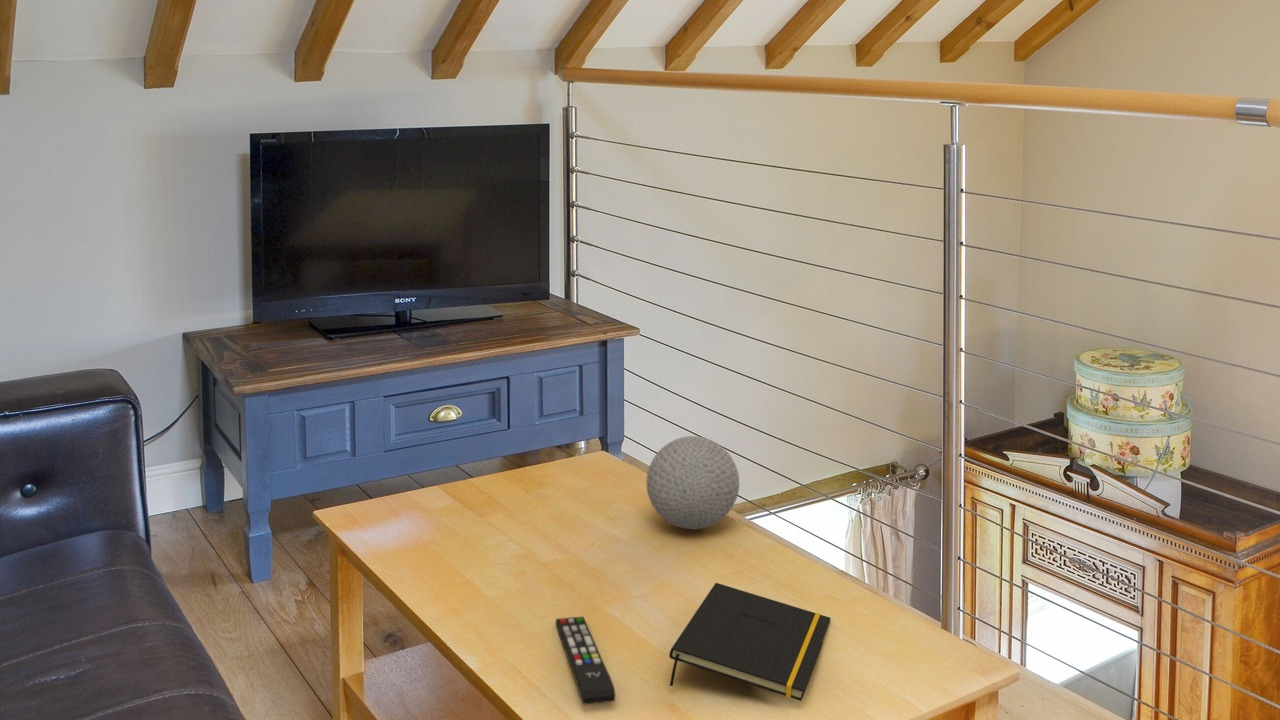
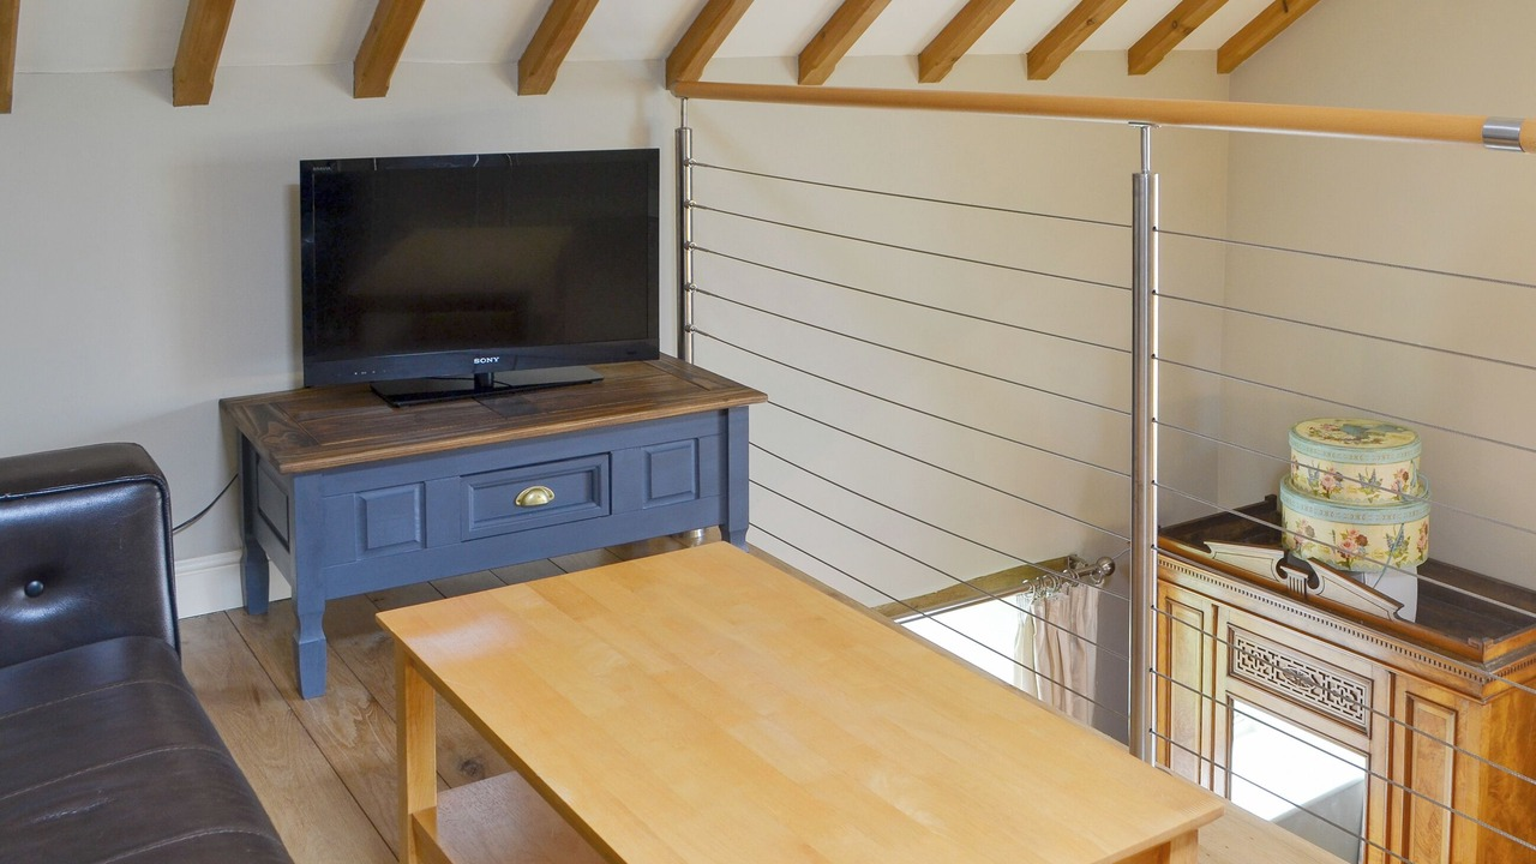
- remote control (583, 656)
- notepad (754, 636)
- decorative ball (692, 482)
